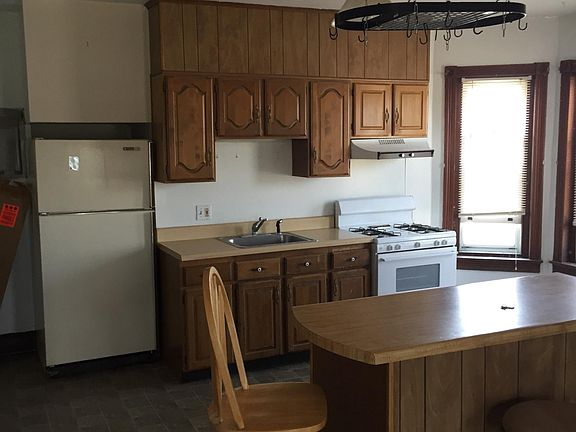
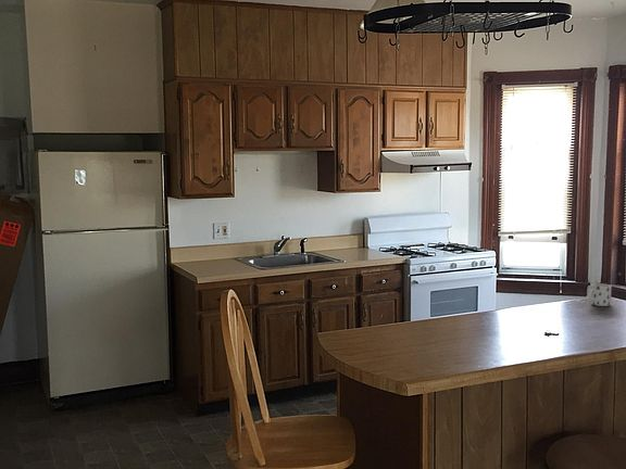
+ mug (598, 294)
